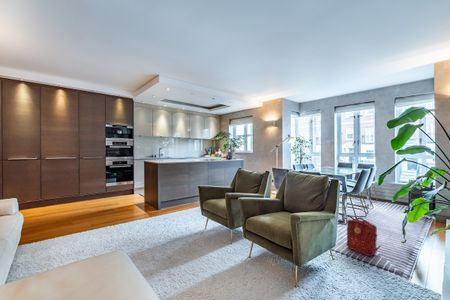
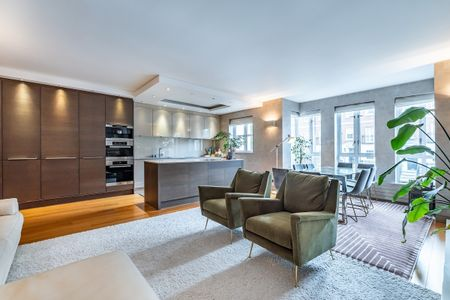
- backpack (361, 233)
